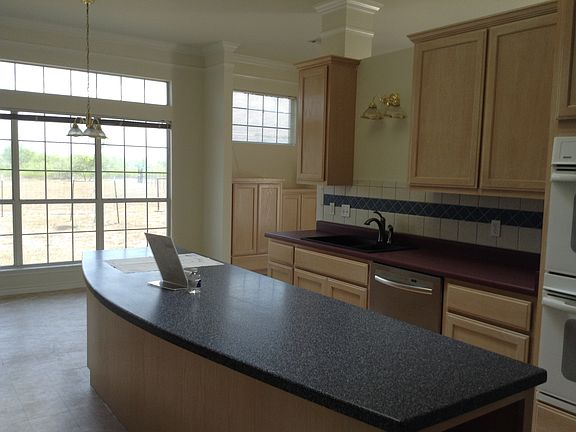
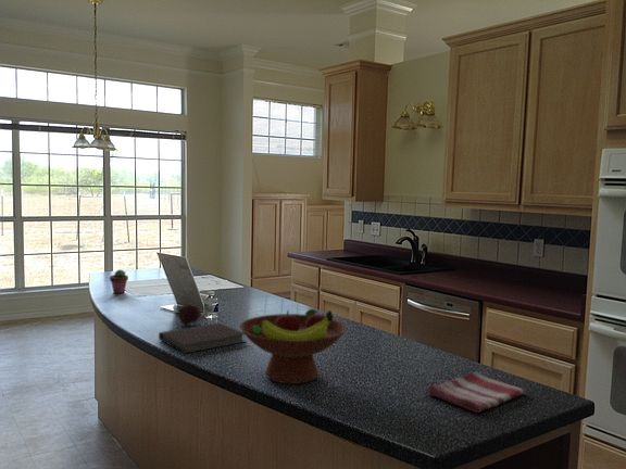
+ dish towel (476, 389)
+ potted succulent (118, 280)
+ notebook (202, 337)
+ fruit bowl (292, 341)
+ apple (189, 313)
